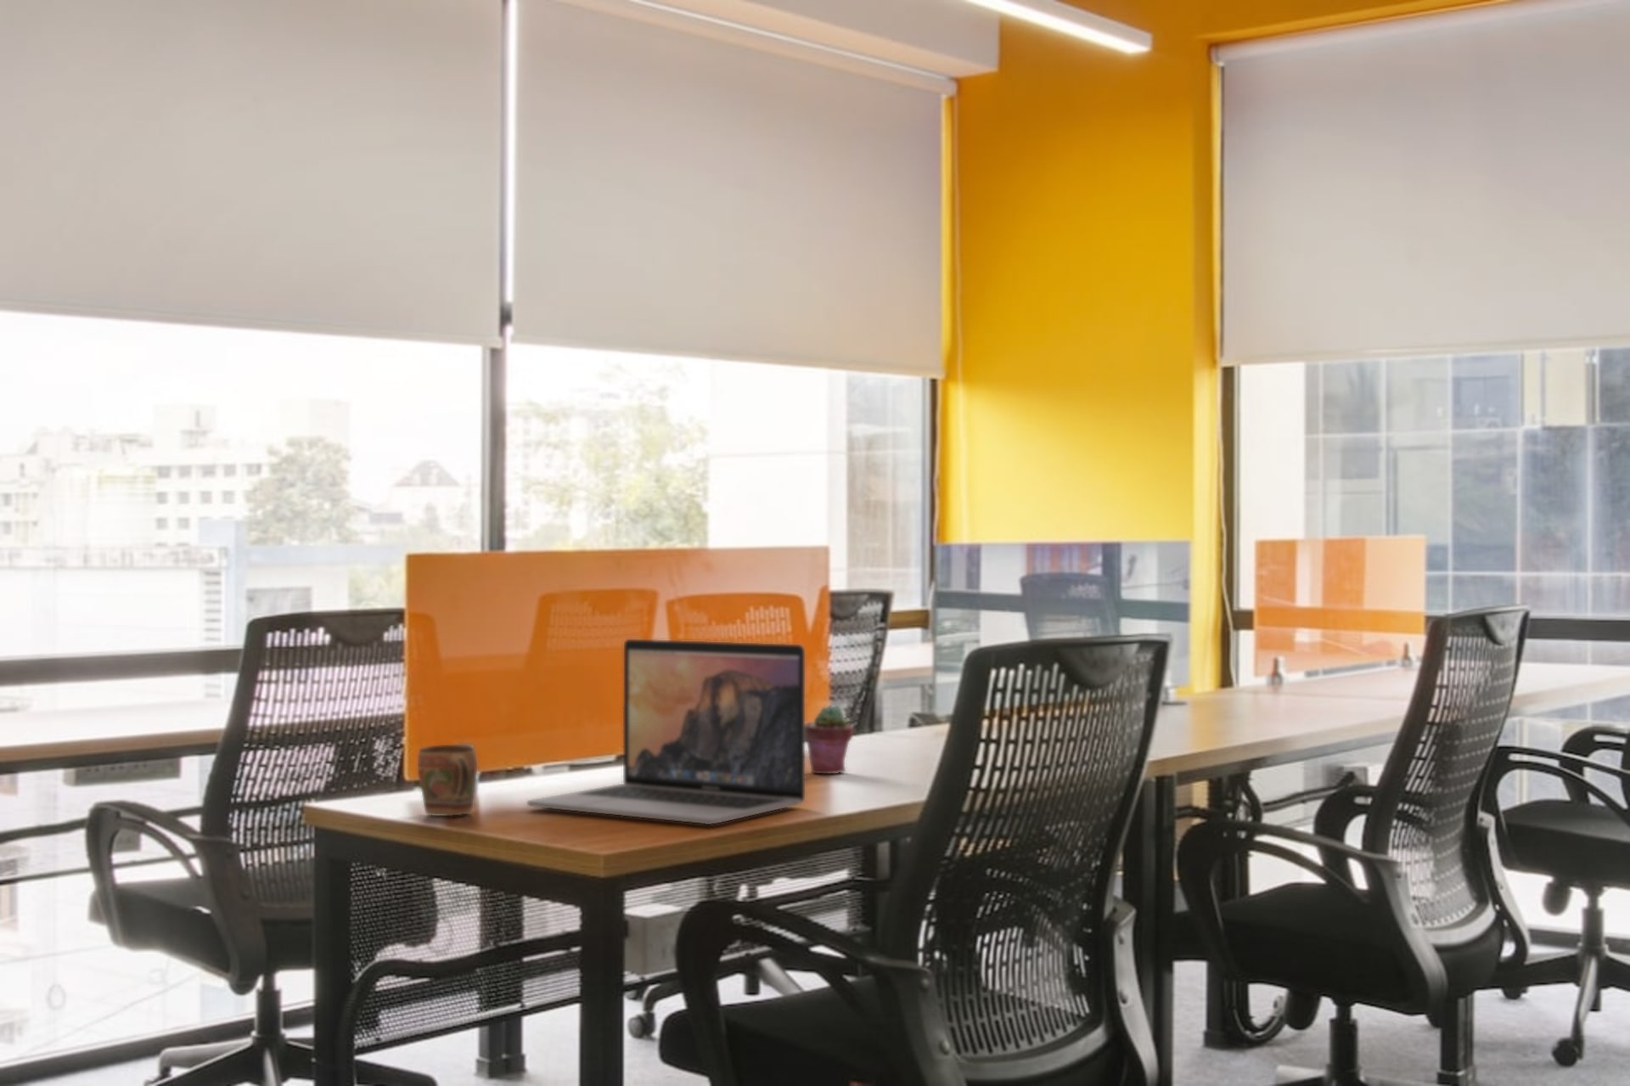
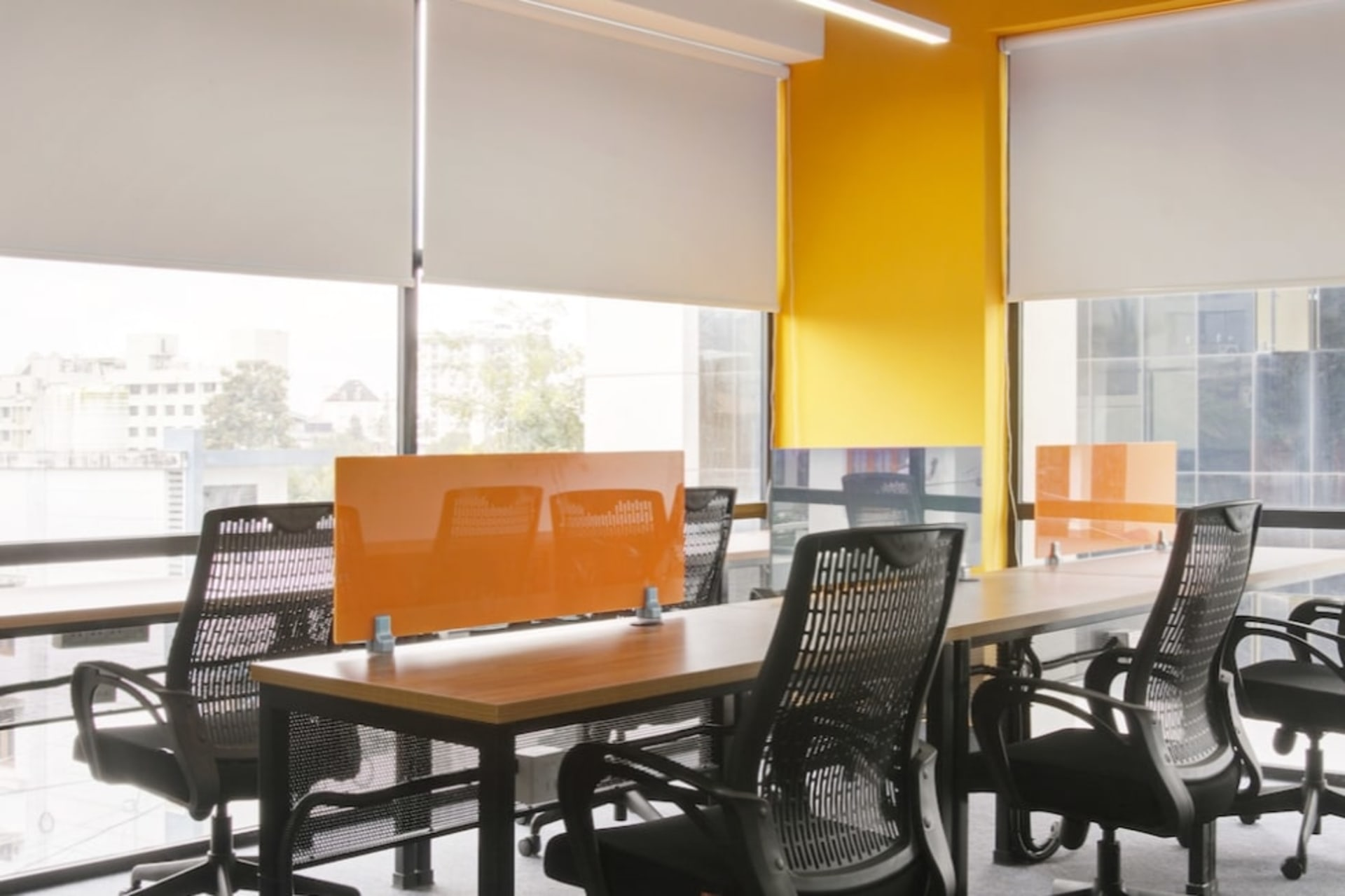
- mug (446, 781)
- potted succulent (828, 738)
- laptop (665, 726)
